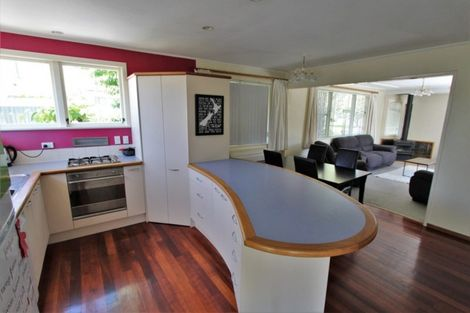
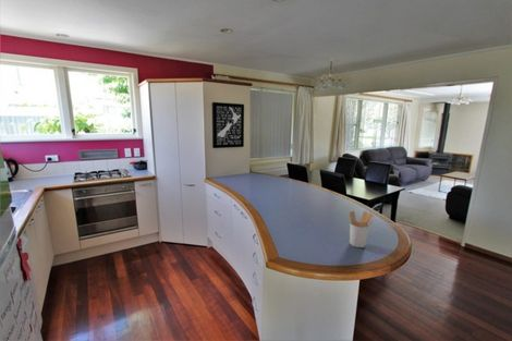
+ utensil holder (361, 228)
